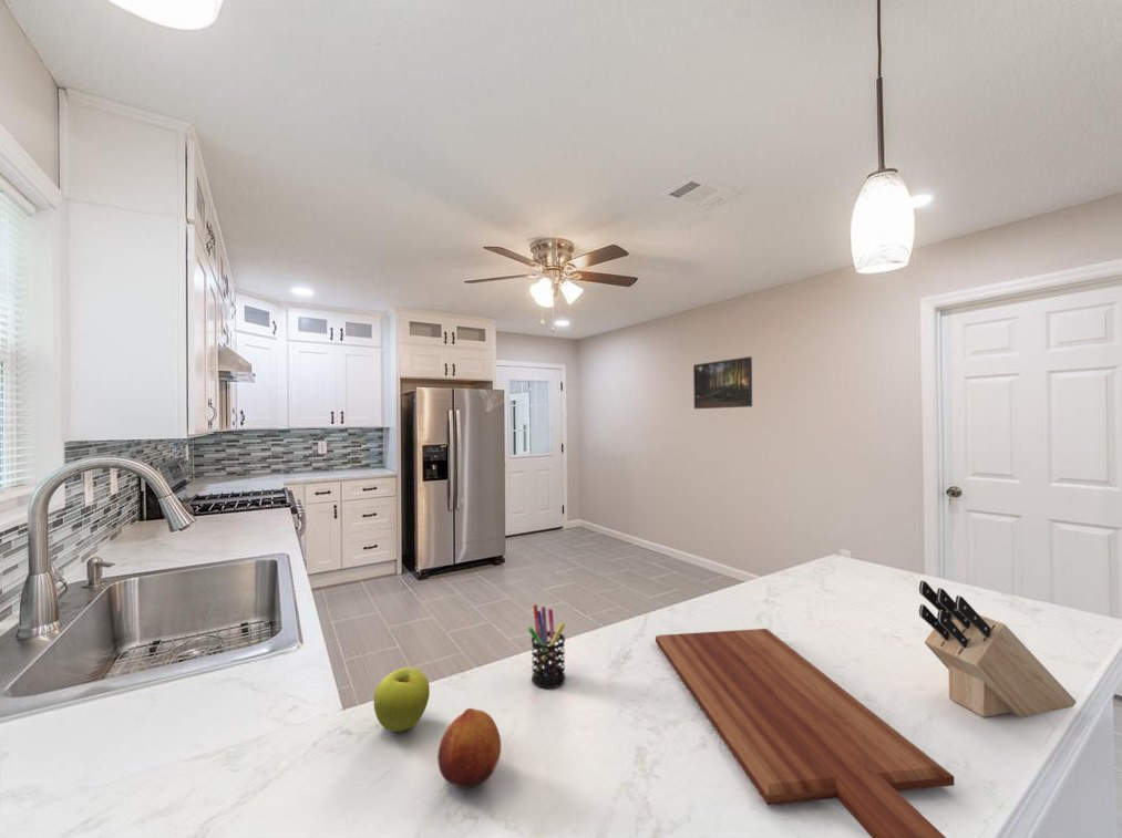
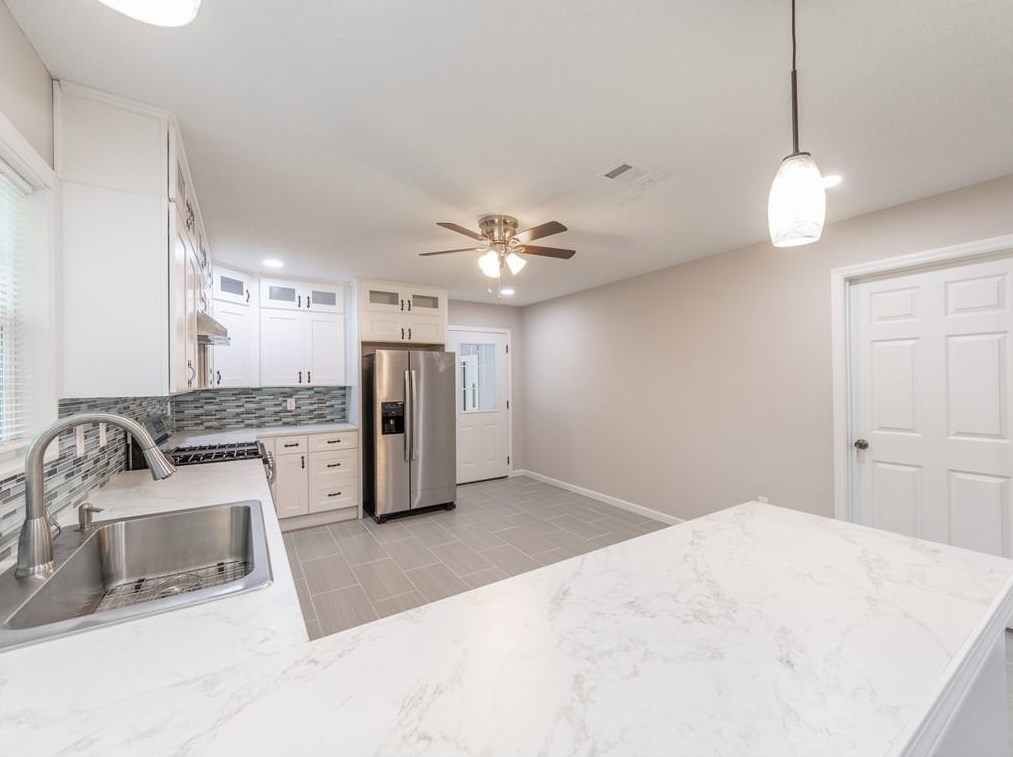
- pen holder (544, 644)
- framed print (721, 384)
- fruit (402, 699)
- cutting board (772, 697)
- fruit (470, 745)
- knife block (989, 642)
